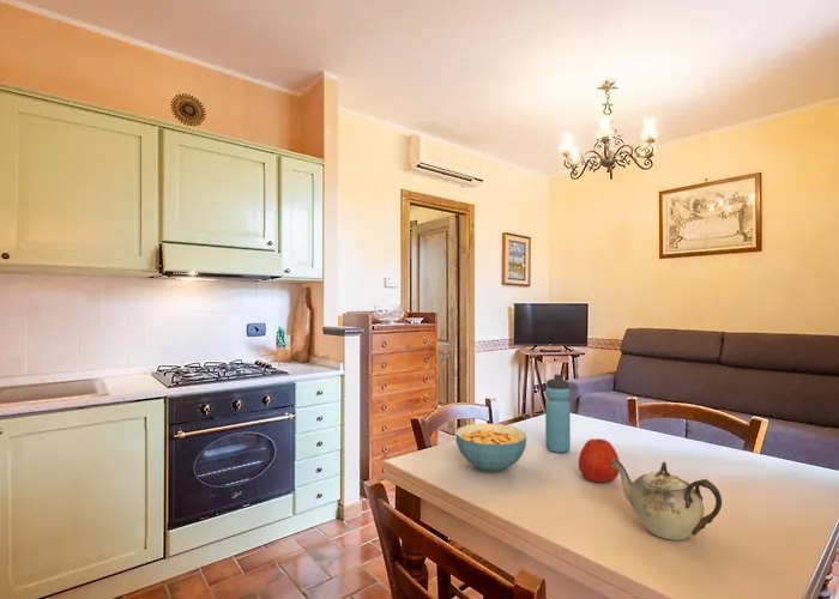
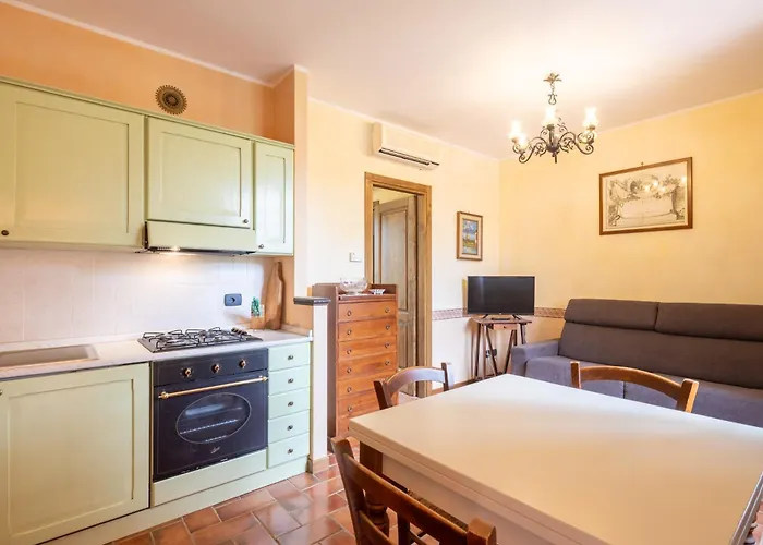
- water bottle (557, 411)
- teapot (659, 494)
- apple (598, 458)
- cereal bowl (490, 450)
